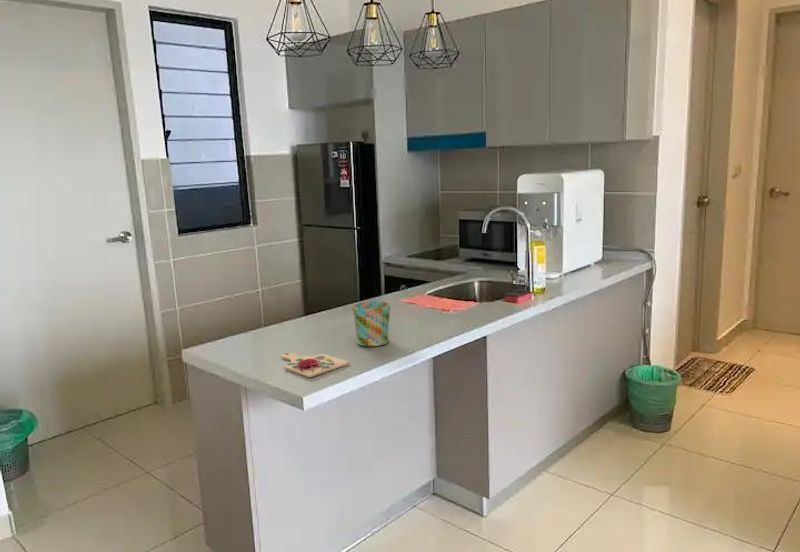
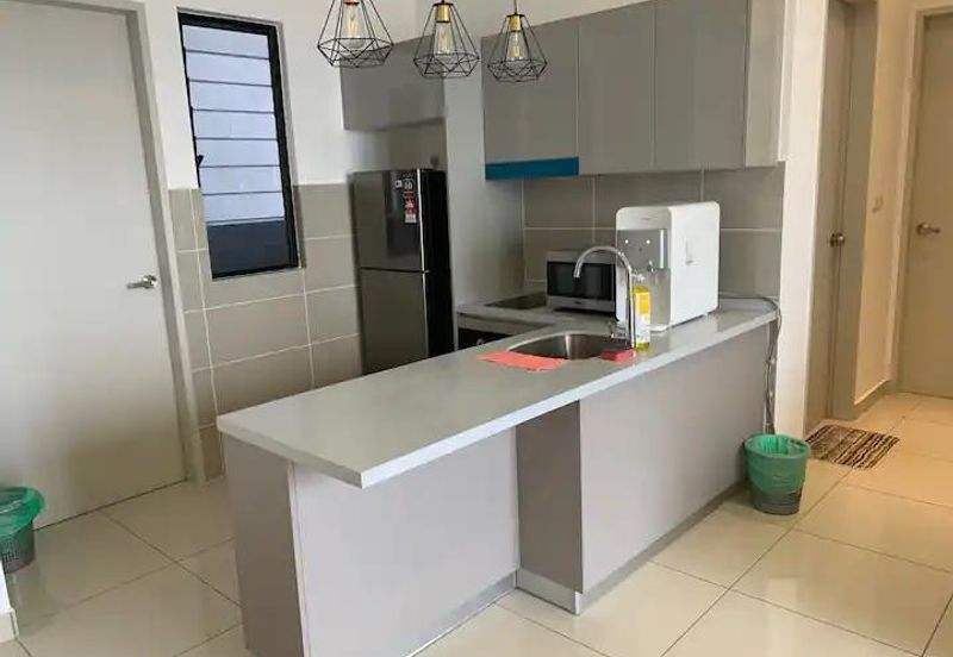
- mug (369, 322)
- cutting board (306, 358)
